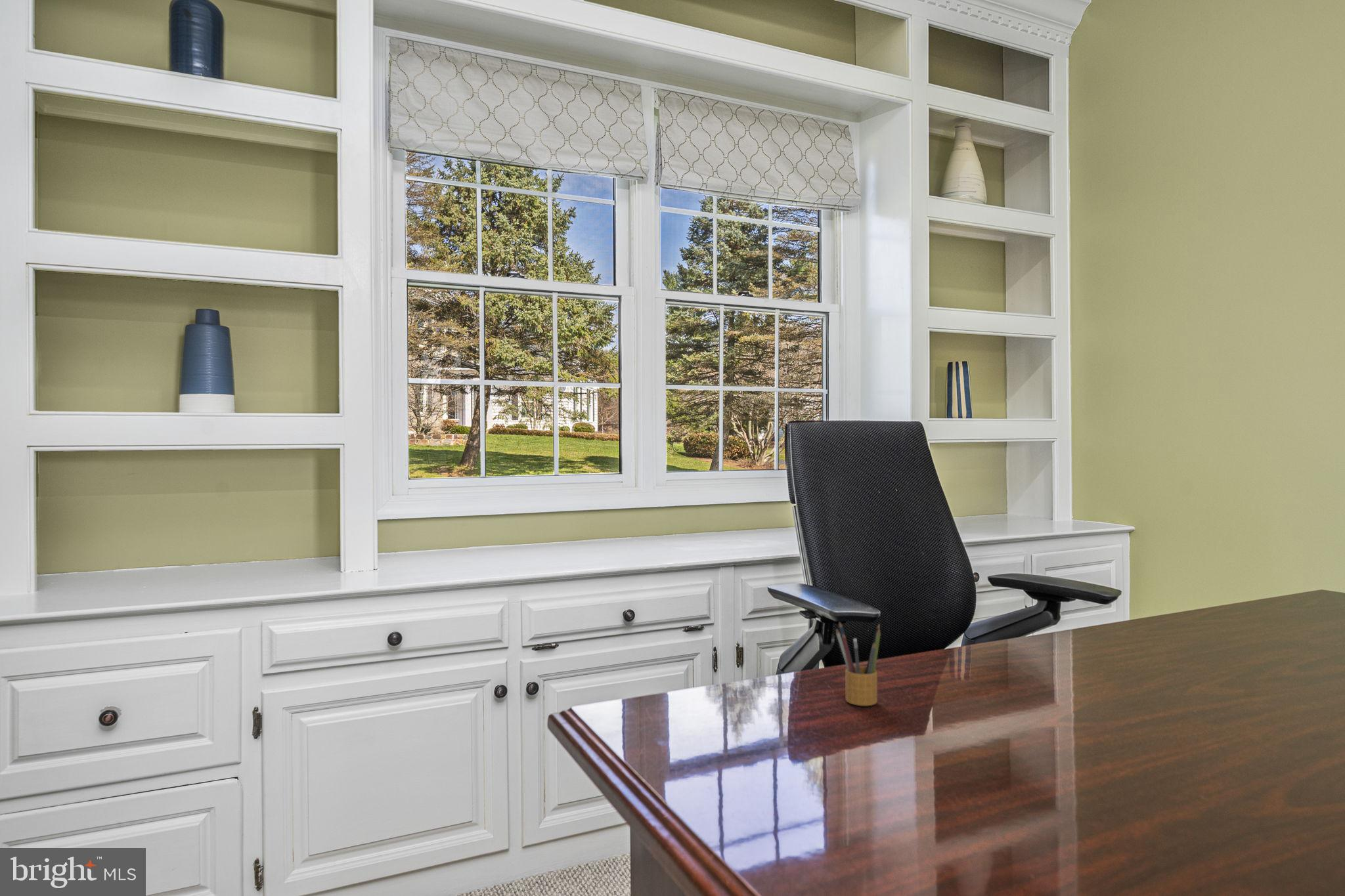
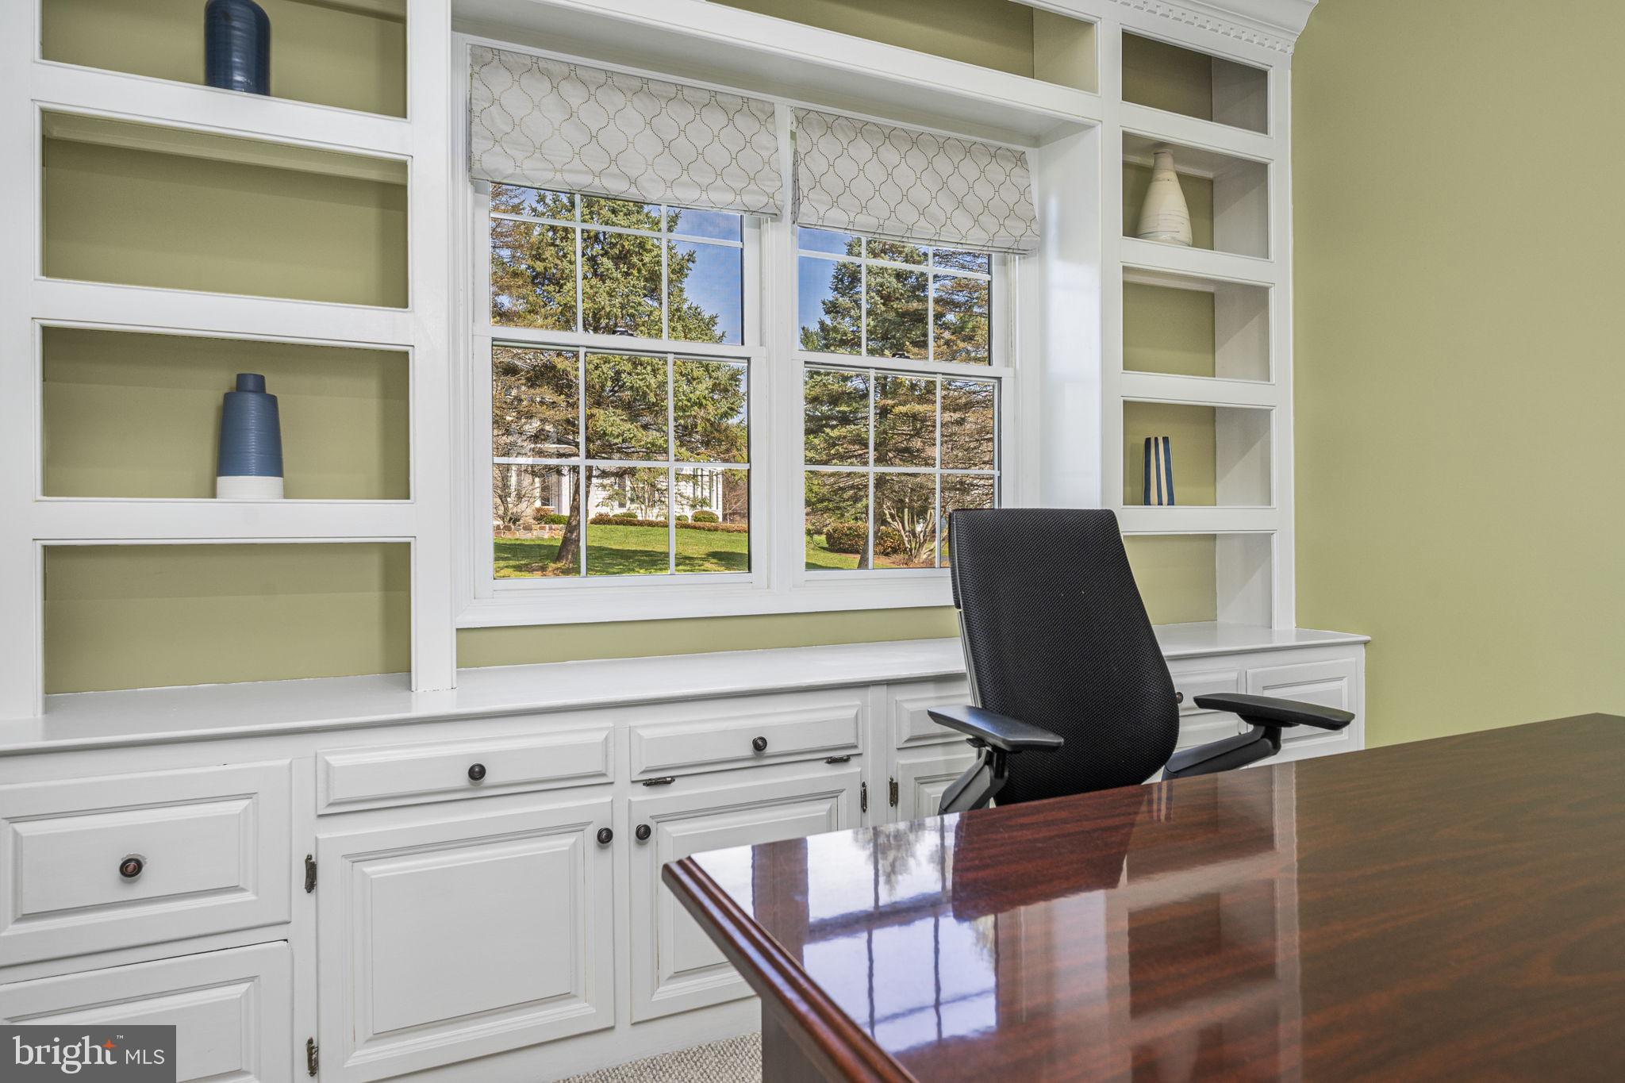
- pencil box (858, 662)
